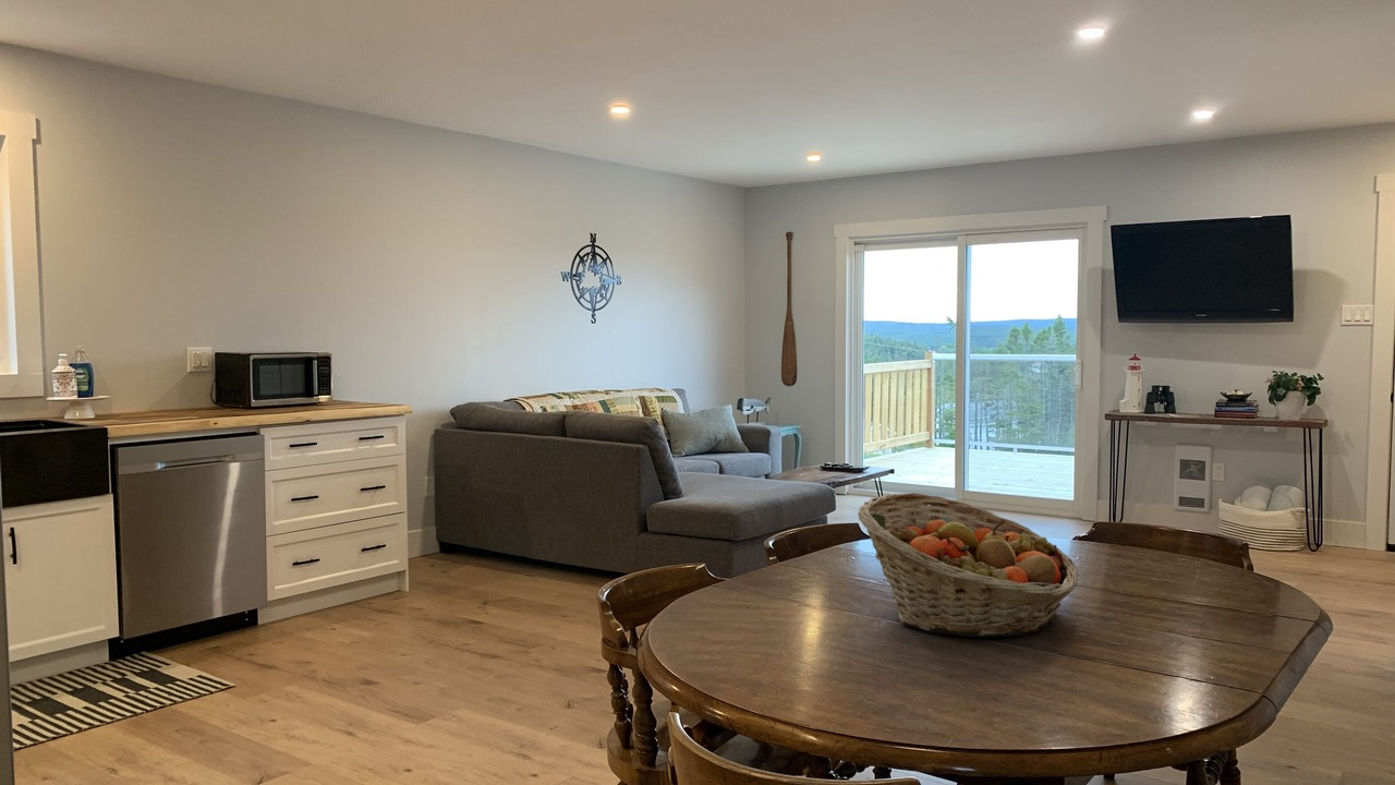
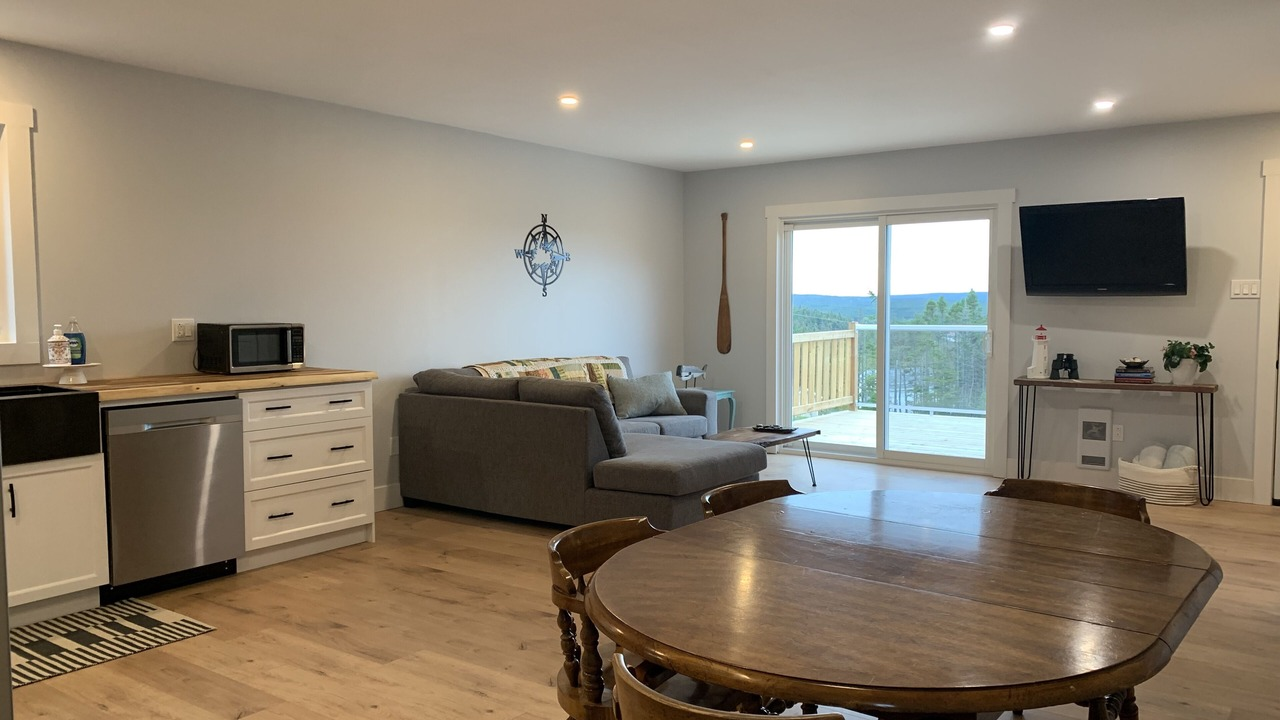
- fruit basket (966, 558)
